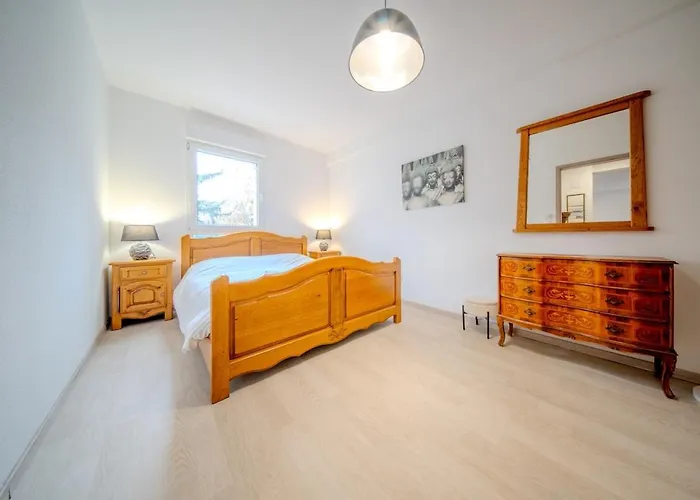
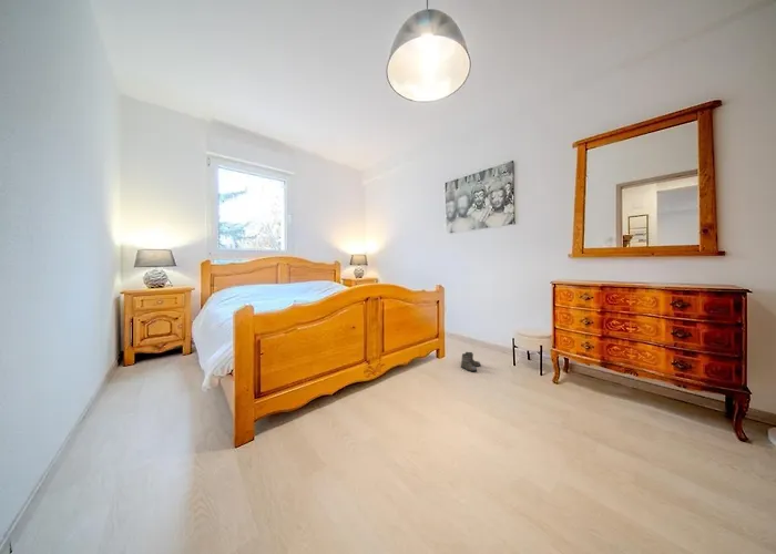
+ boots (470, 360)
